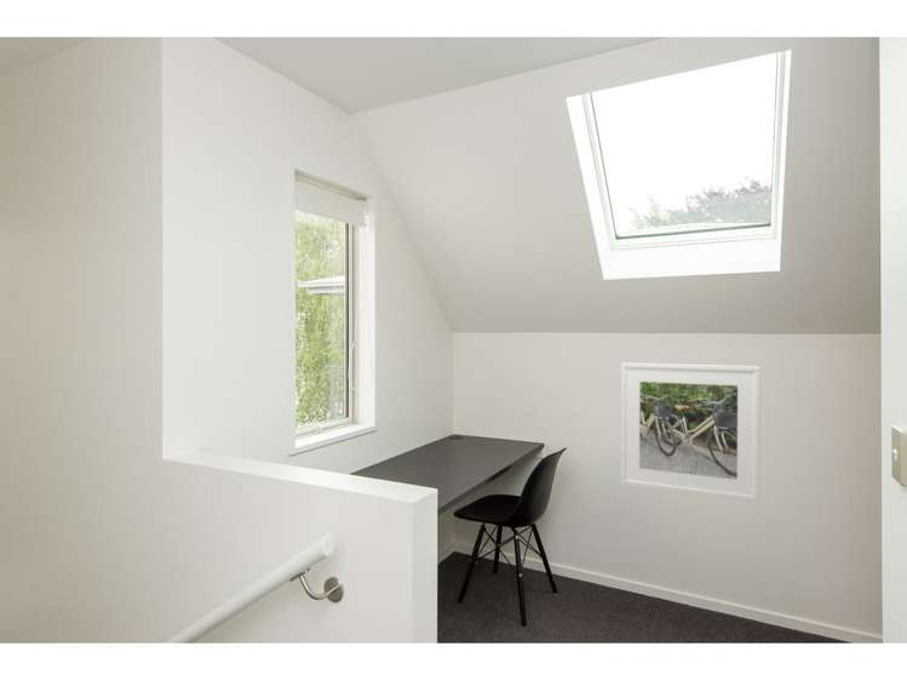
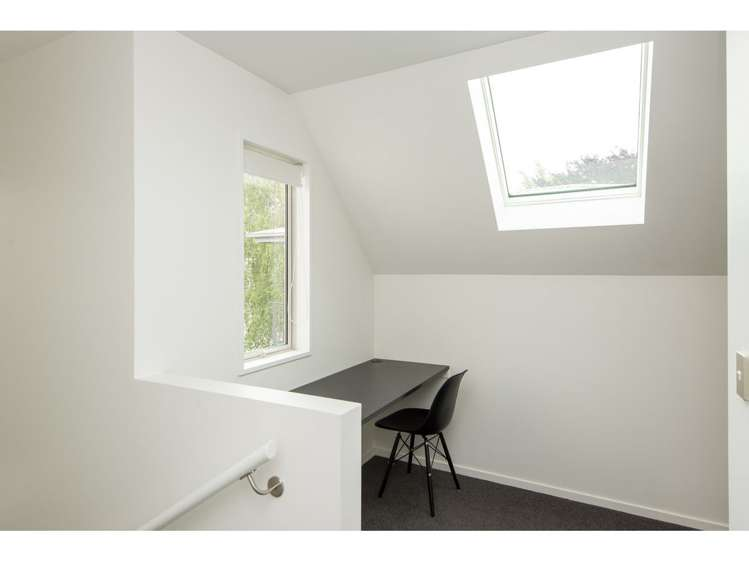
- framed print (687, 428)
